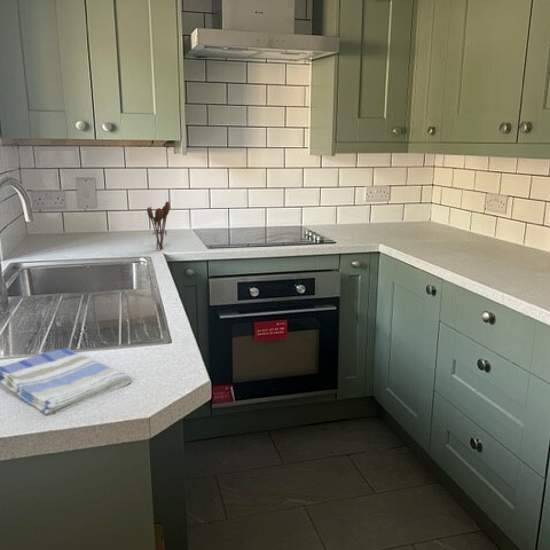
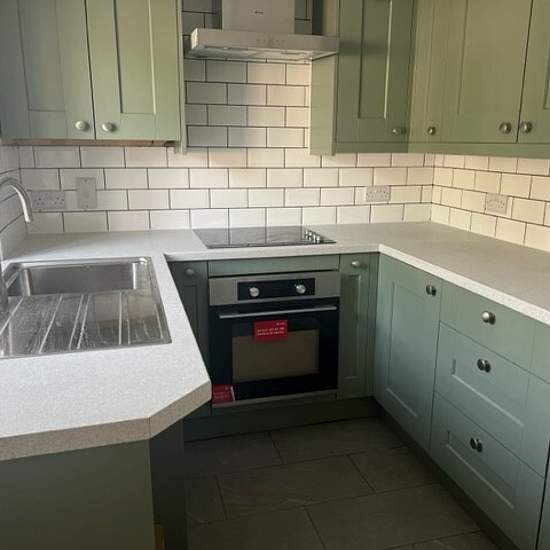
- dish towel (59, 375)
- utensil holder (160, 225)
